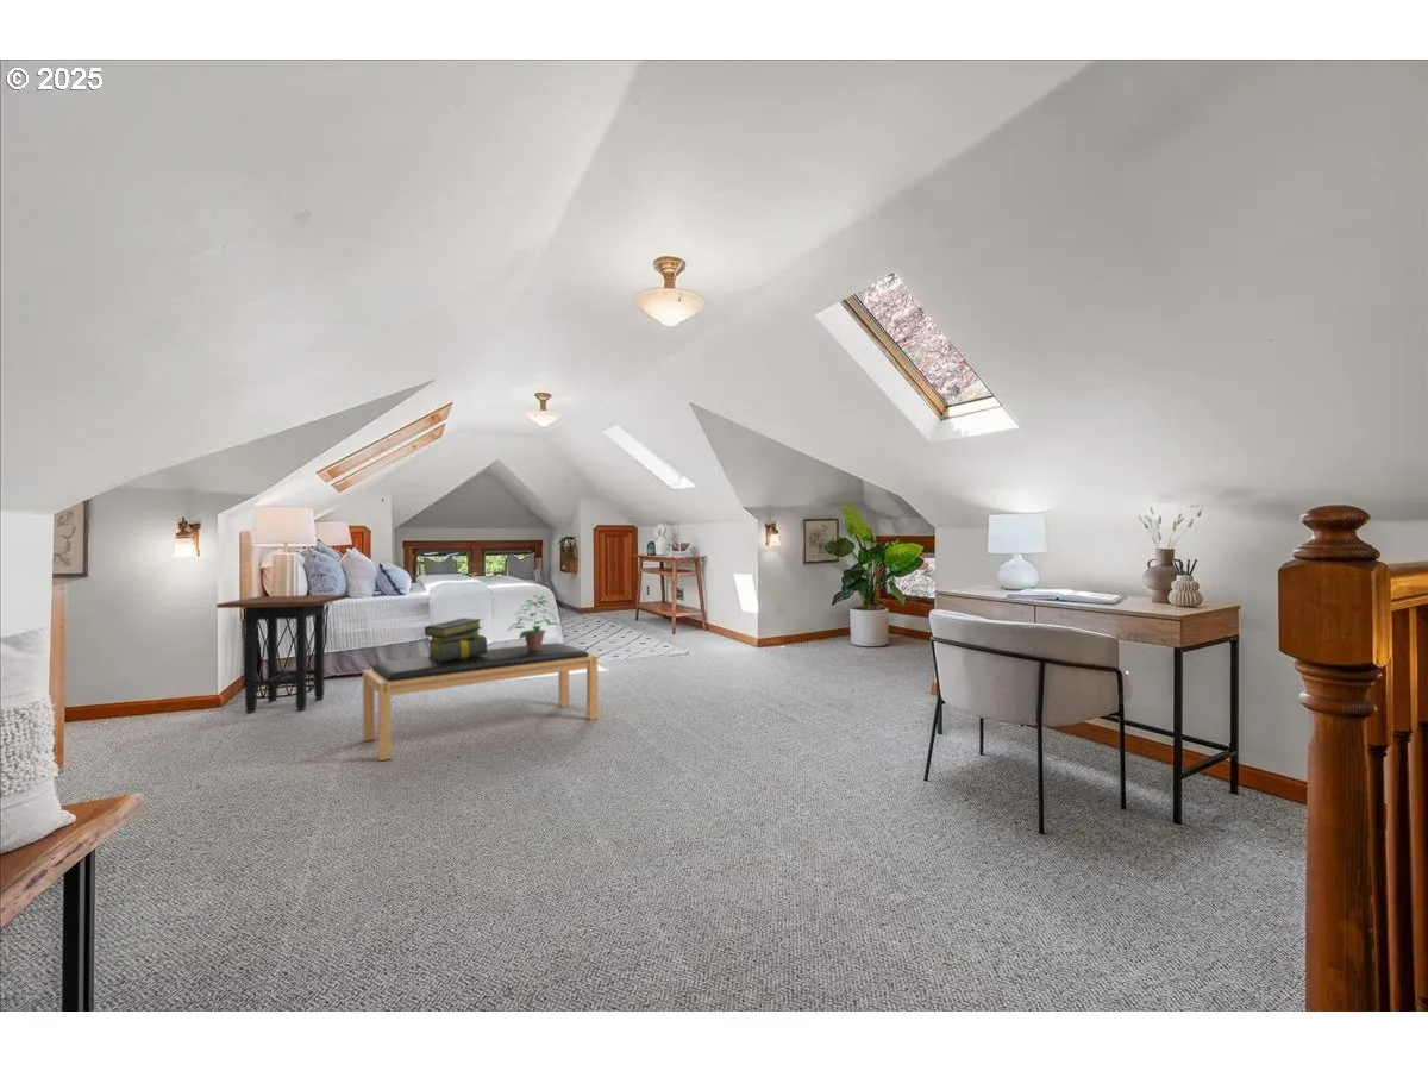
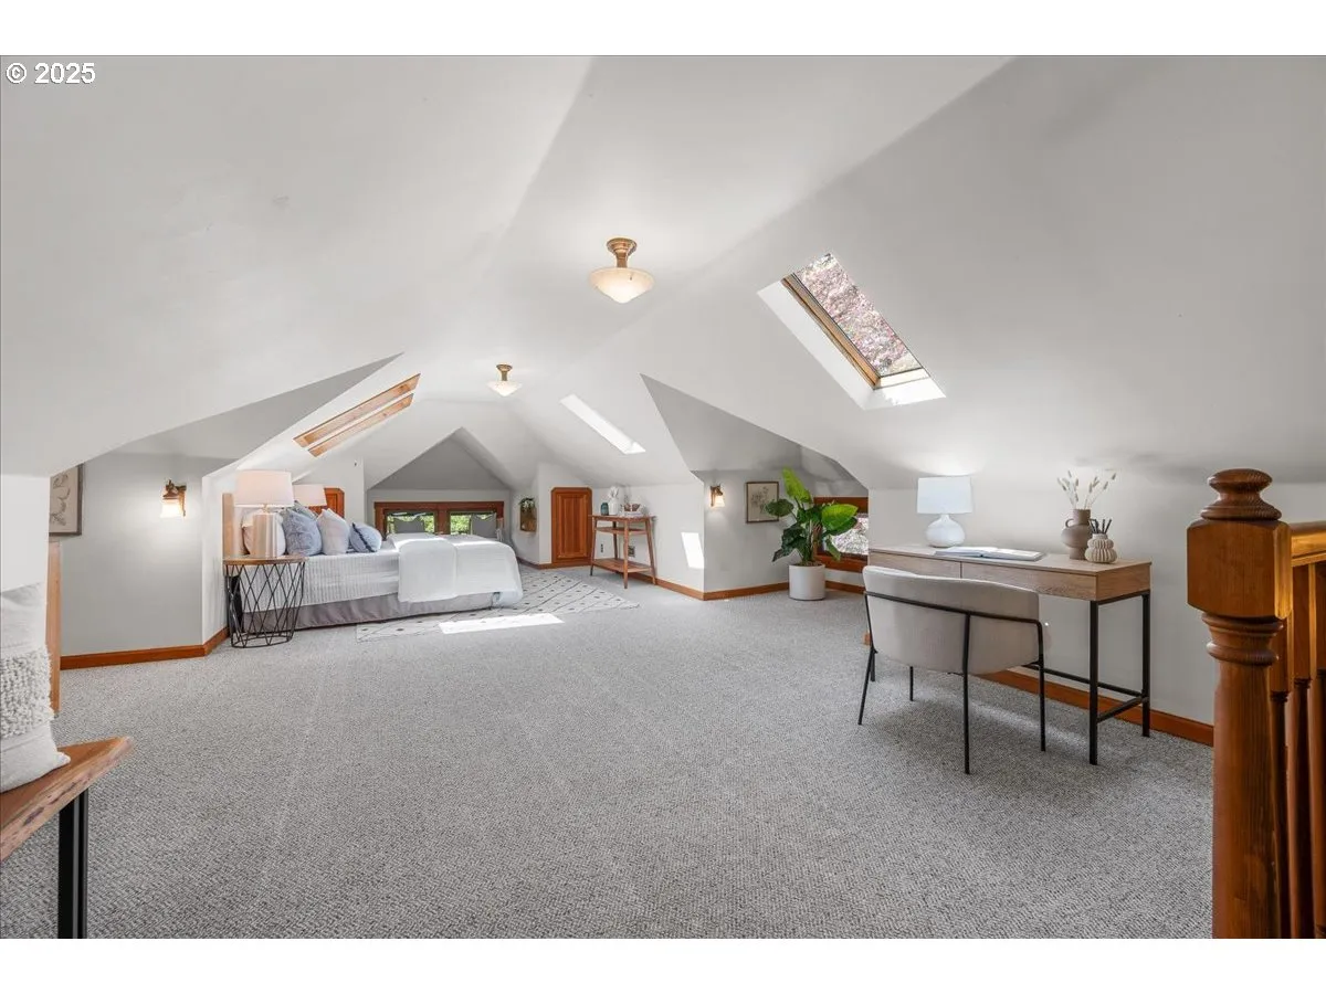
- stack of books (455, 638)
- side table (276, 651)
- bench (486, 682)
- potted plant (533, 622)
